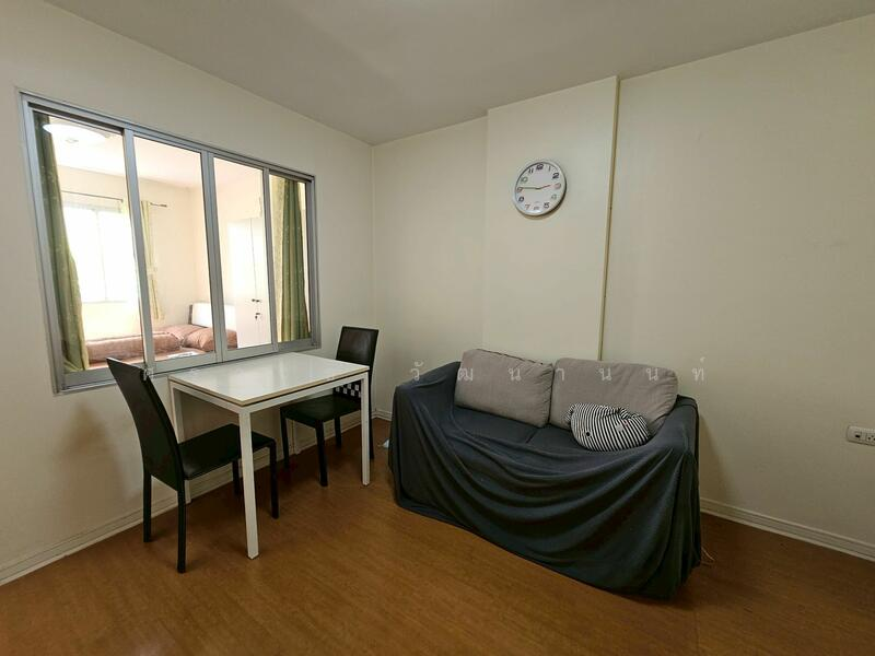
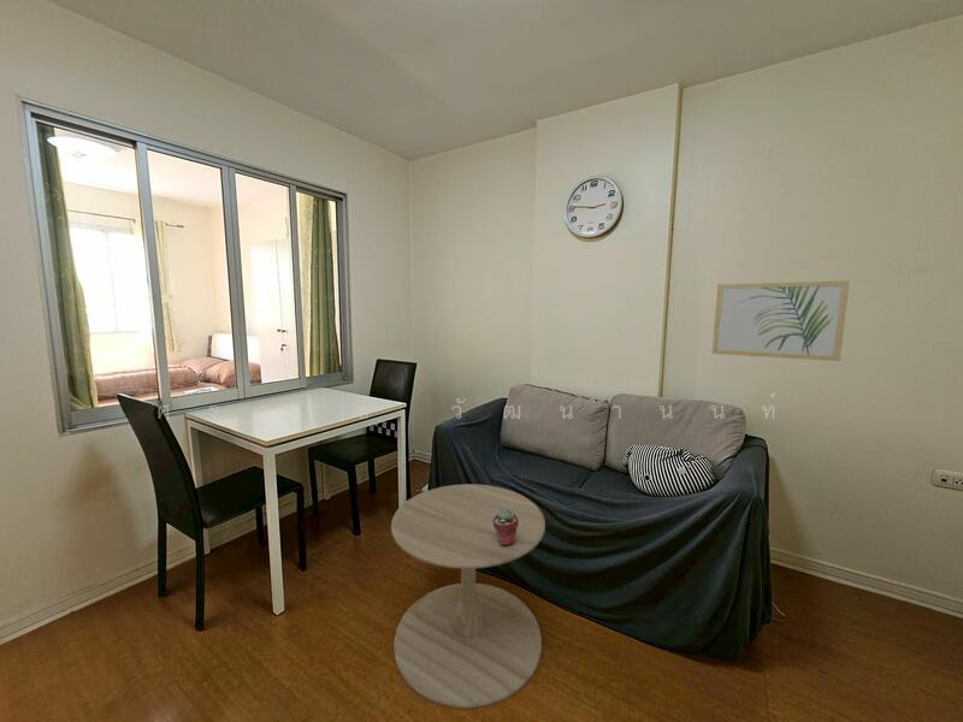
+ side table (468, 576)
+ wall art (774, 320)
+ potted succulent (507, 523)
